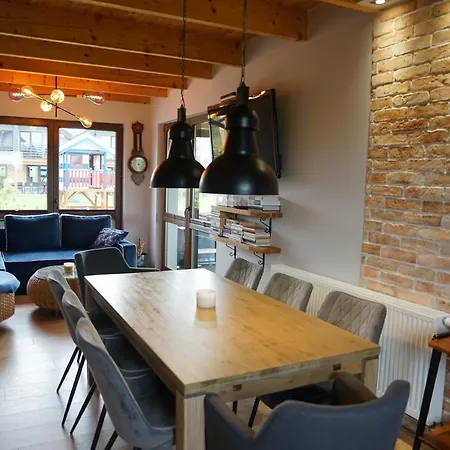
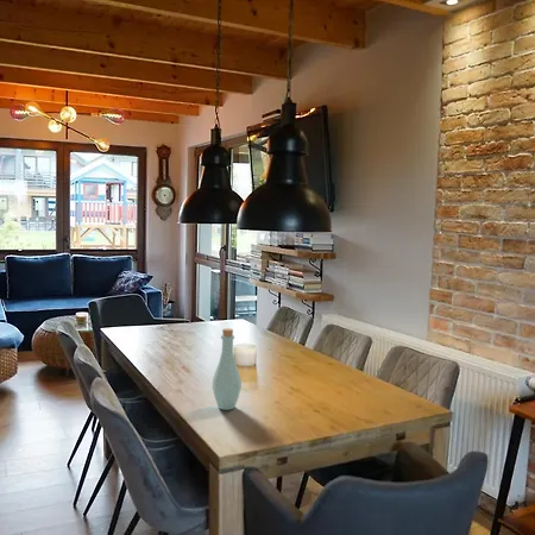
+ bottle (227, 367)
